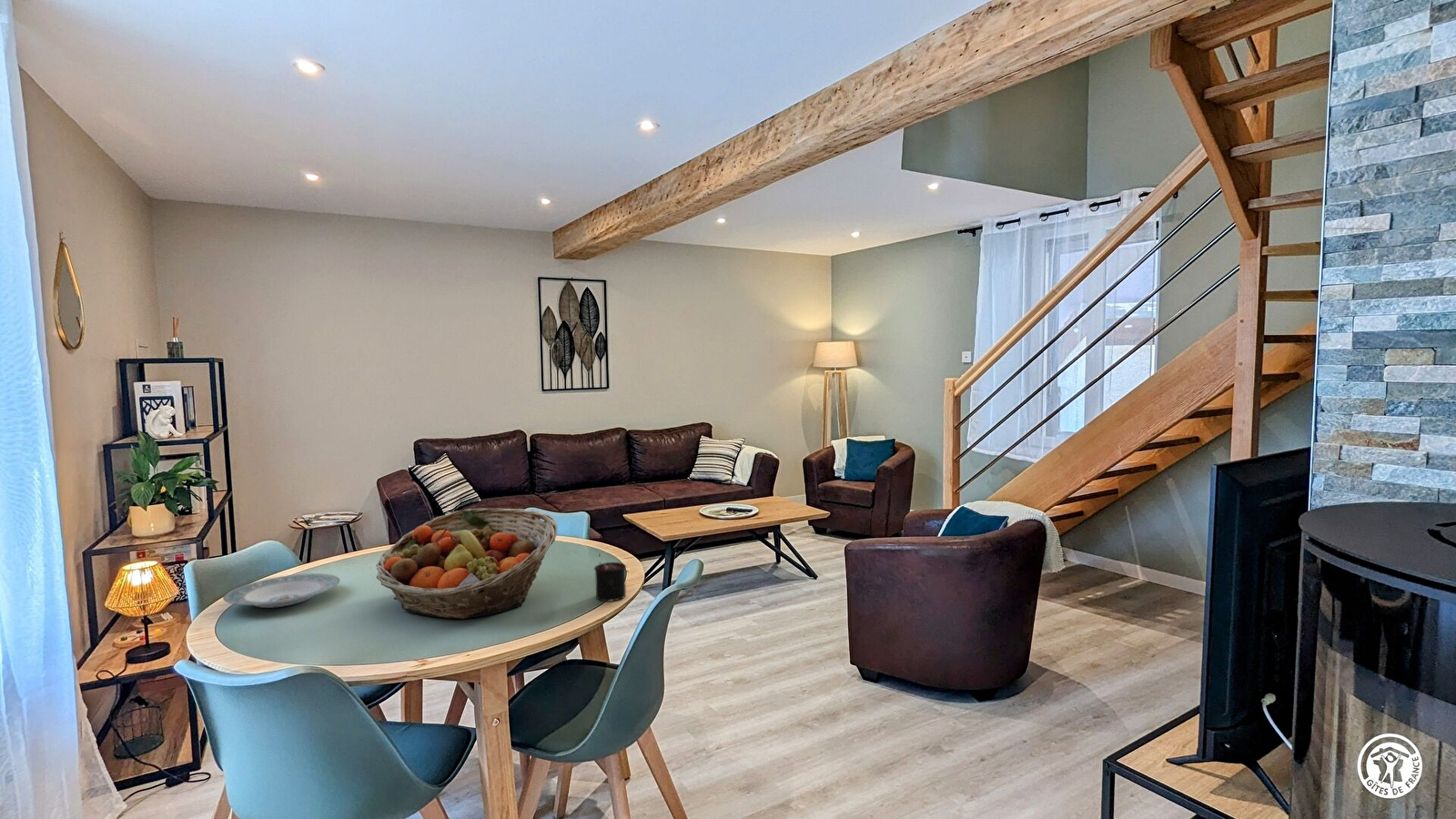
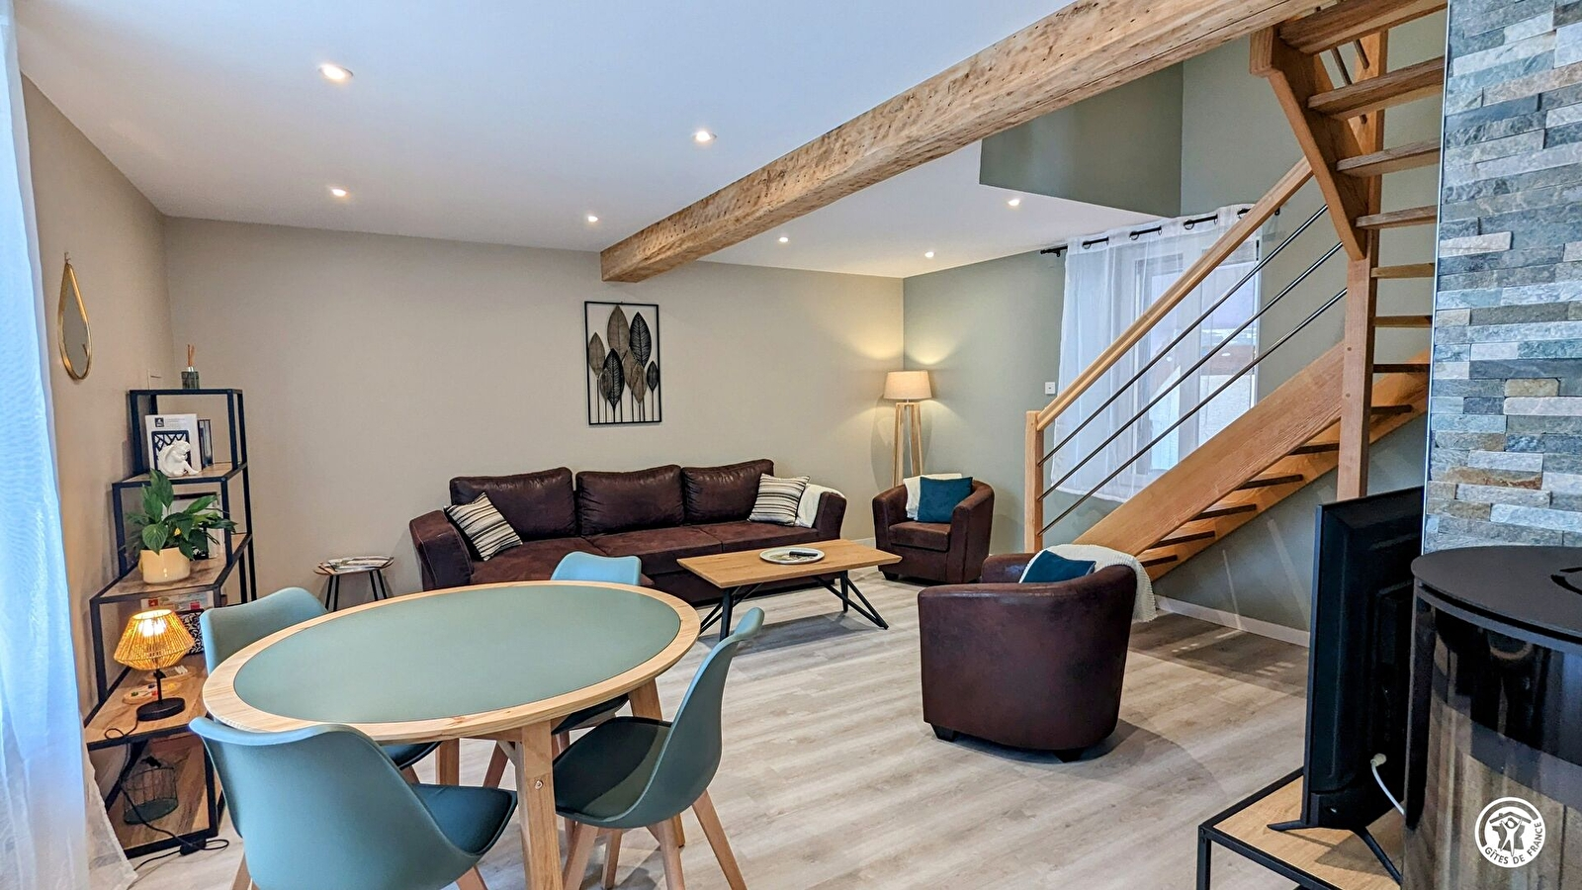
- plate (284, 593)
- fruit basket (469, 559)
- candle (610, 574)
